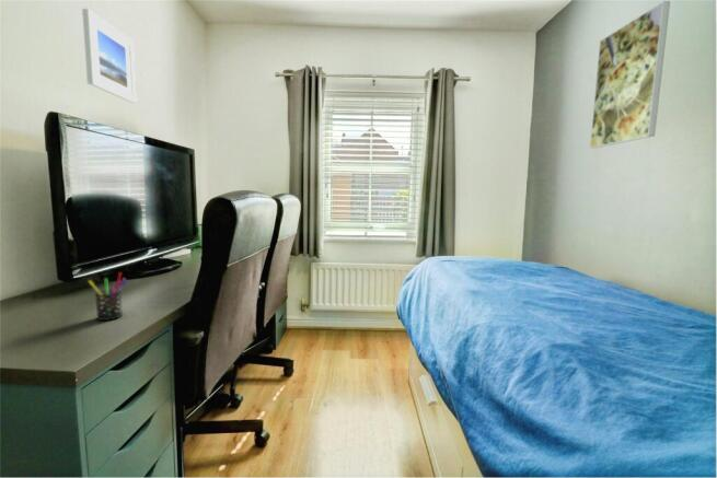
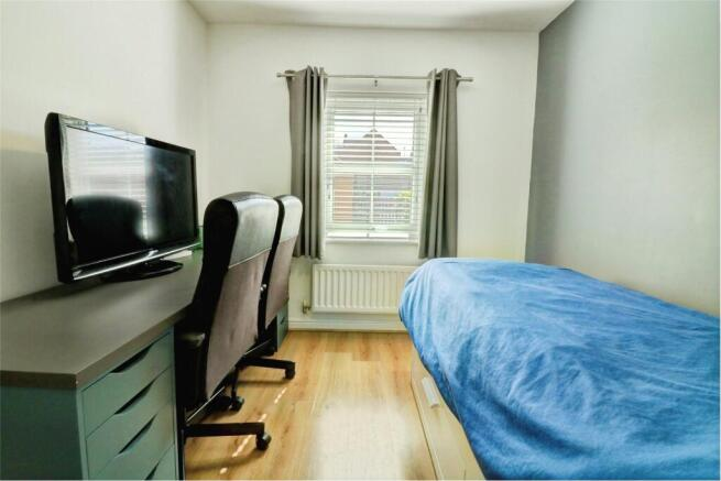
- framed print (112, 60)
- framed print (624, 84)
- pen holder (109, 294)
